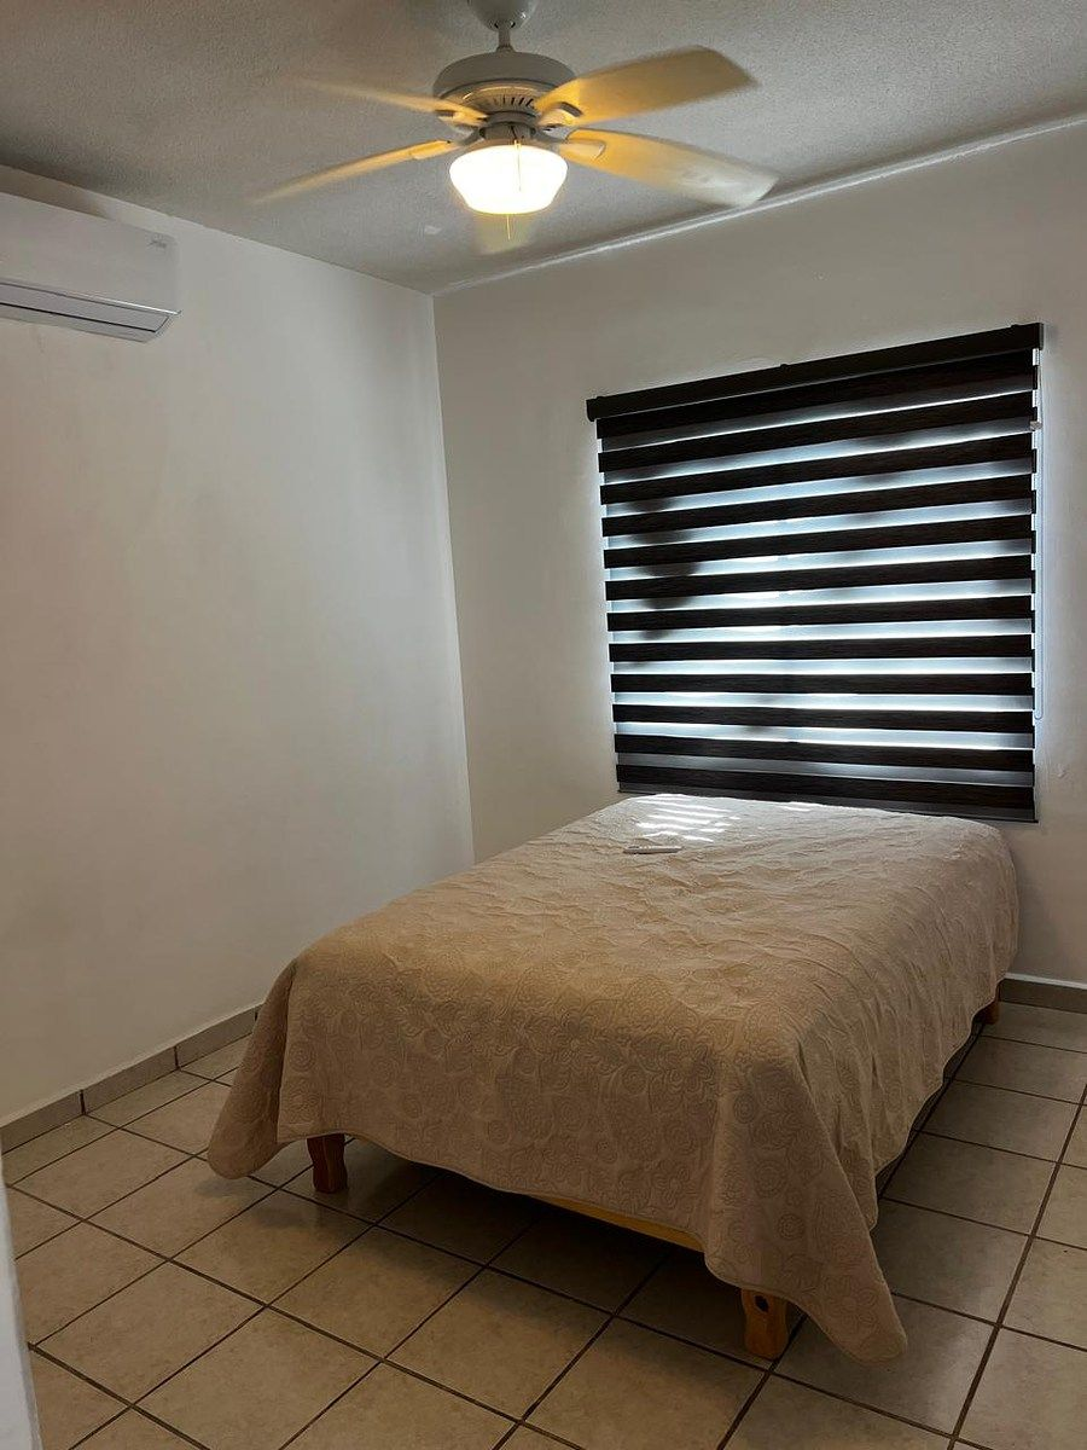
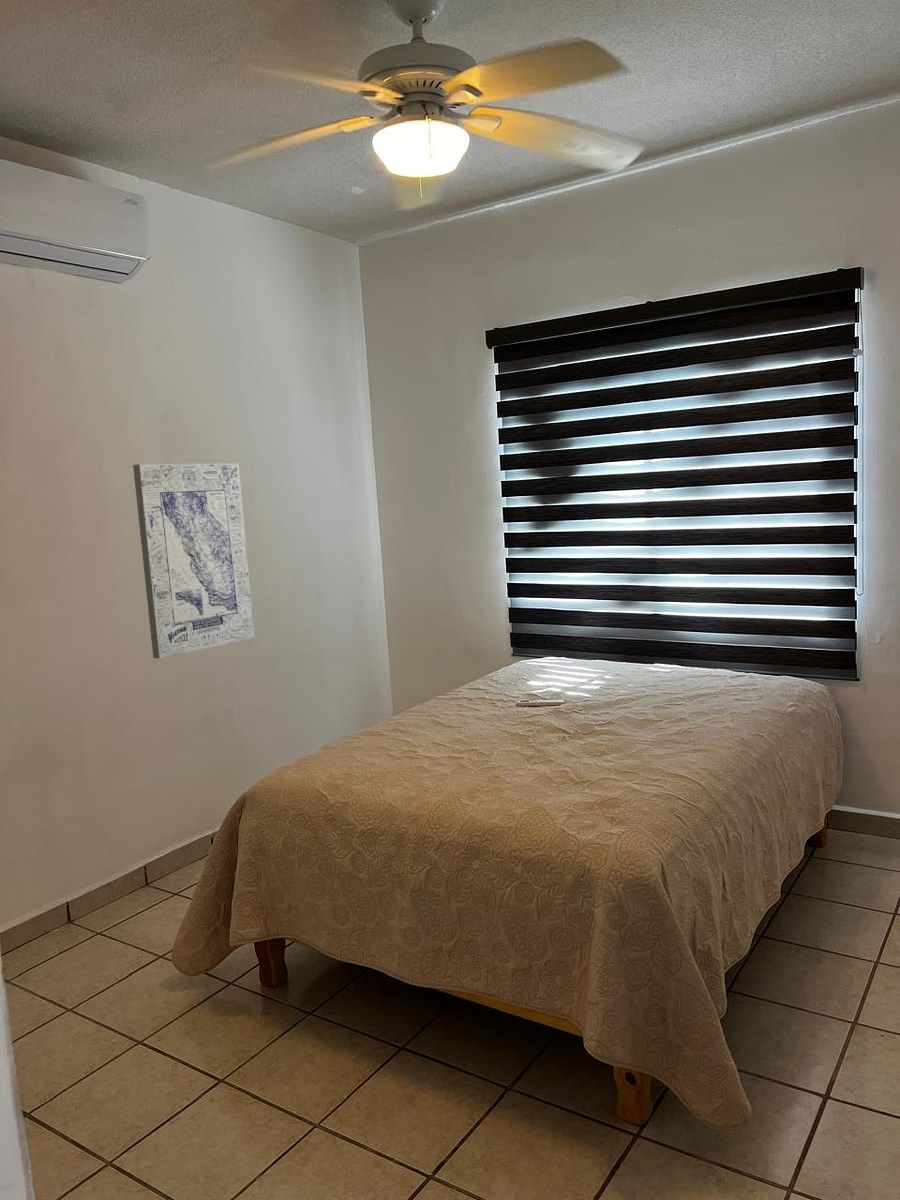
+ wall art (197, 556)
